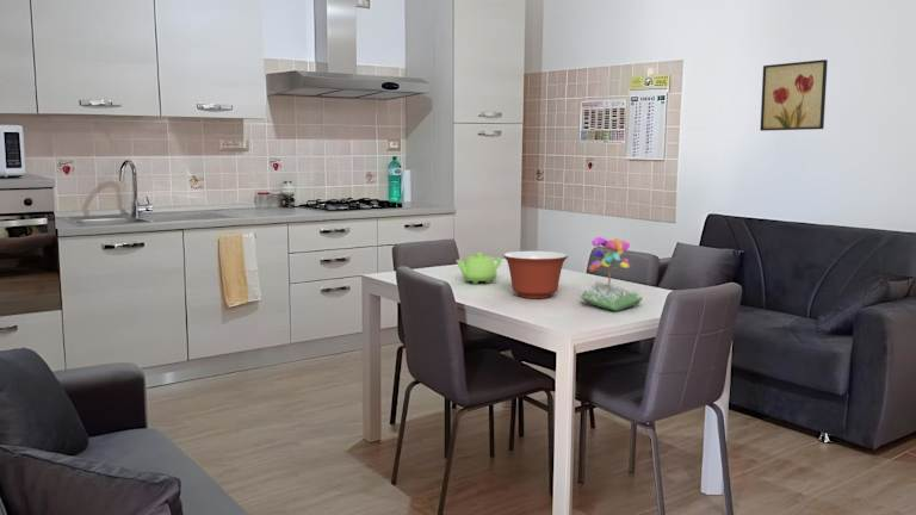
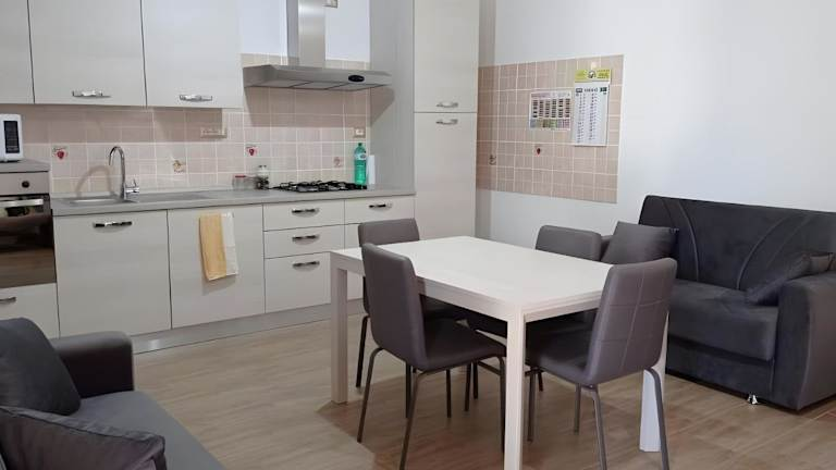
- mixing bowl (534, 274)
- flower (608, 271)
- teapot (478, 267)
- wall art (793, 97)
